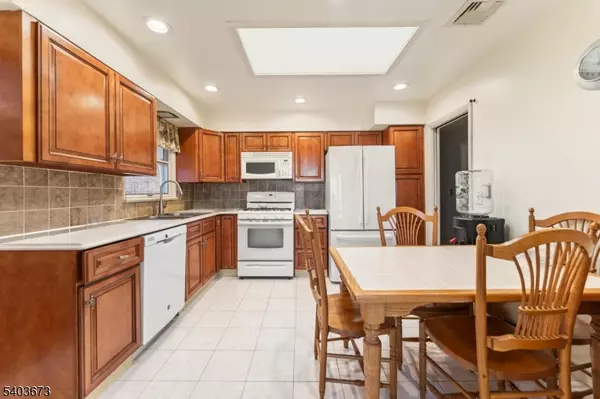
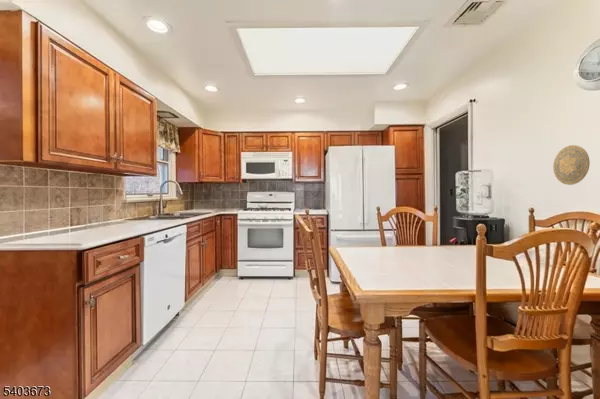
+ decorative plate (568, 165)
